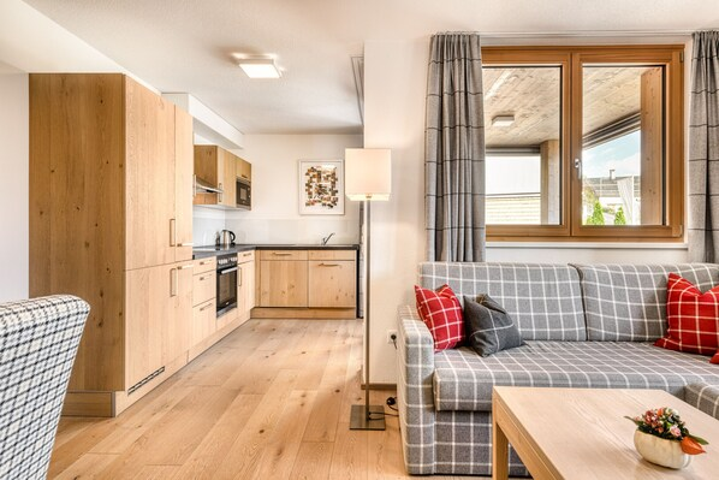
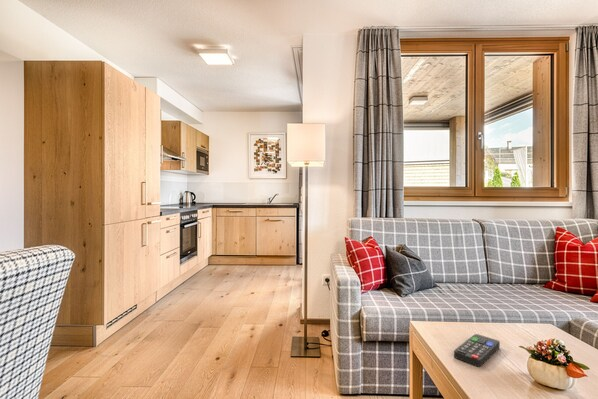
+ remote control (477, 348)
